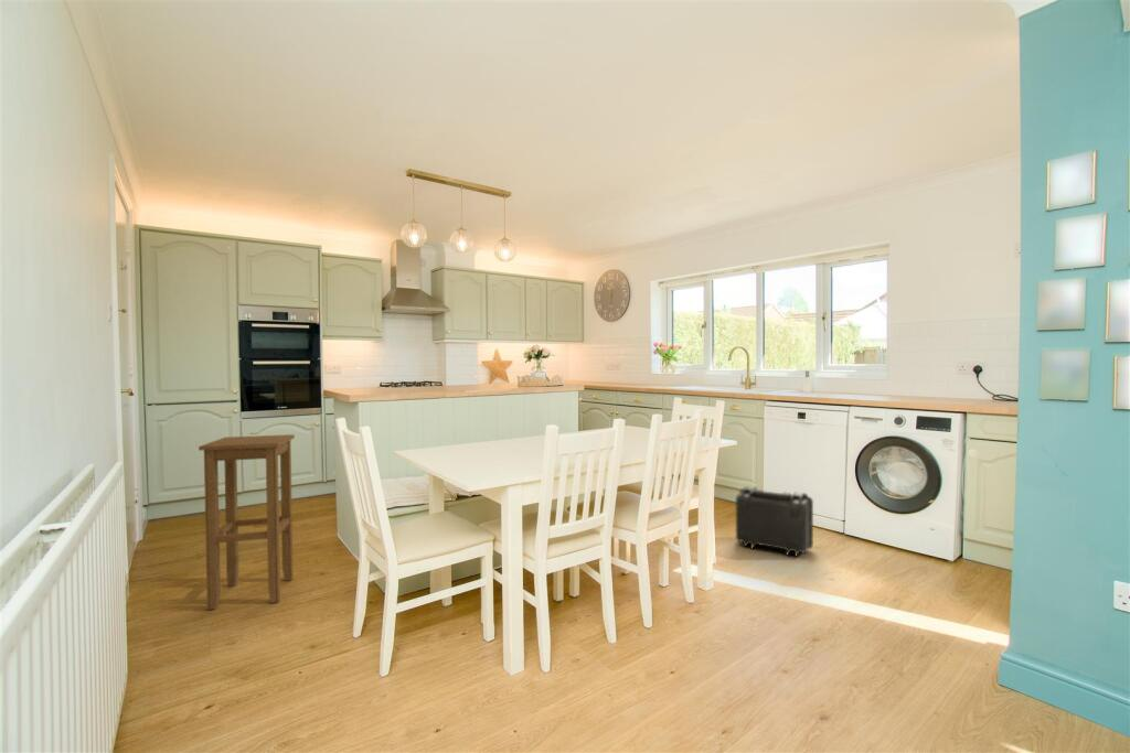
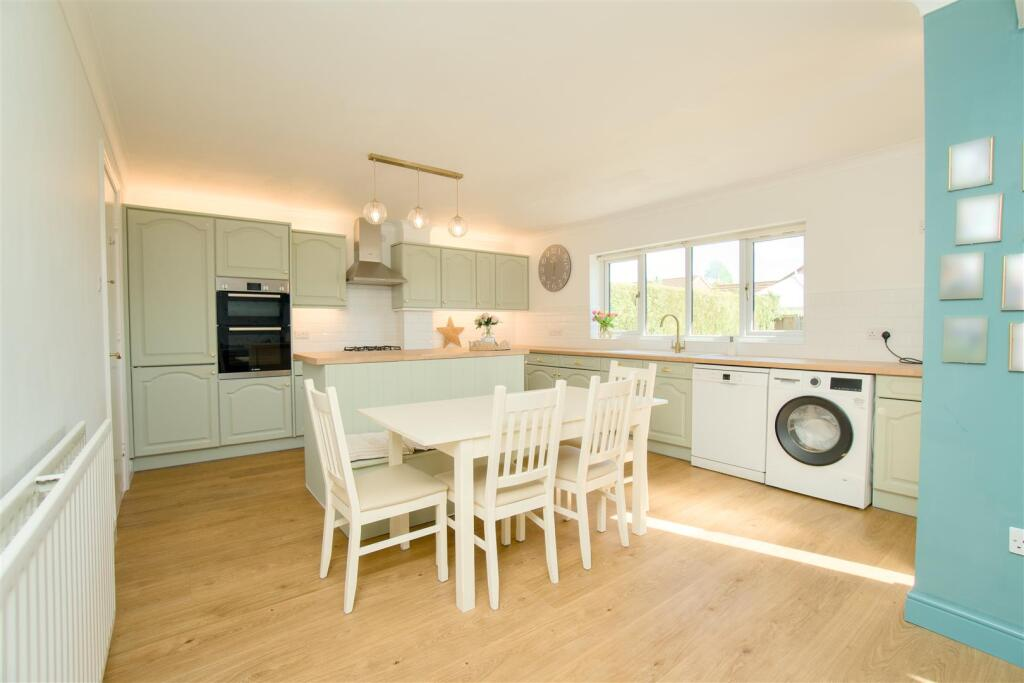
- backpack (772, 518)
- stool (252, 518)
